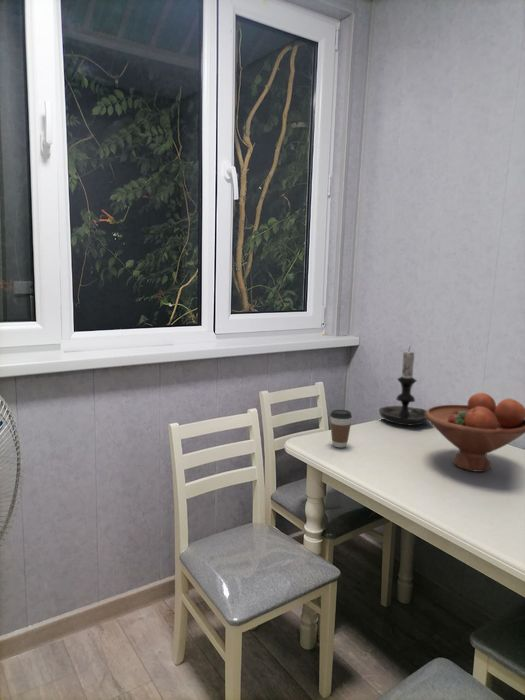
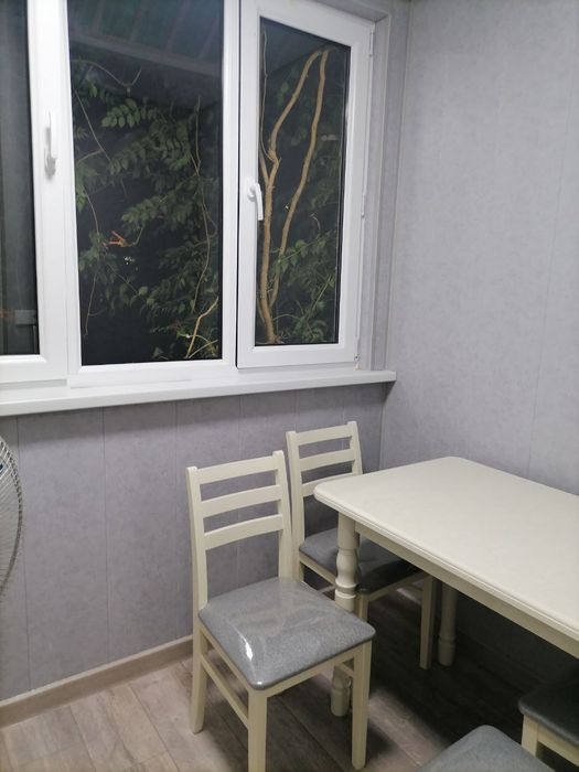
- coffee cup (340, 428)
- fruit bowl (474, 431)
- candle holder (408, 384)
